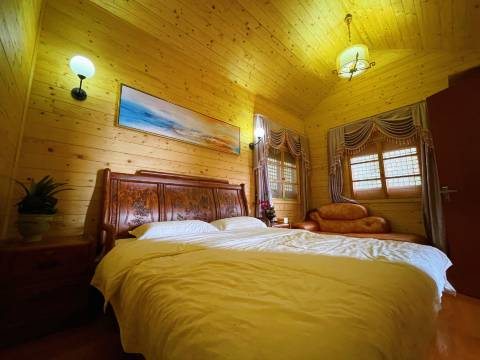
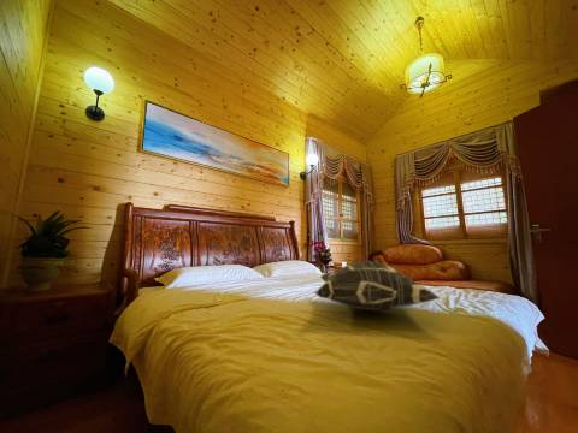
+ decorative pillow (368, 284)
